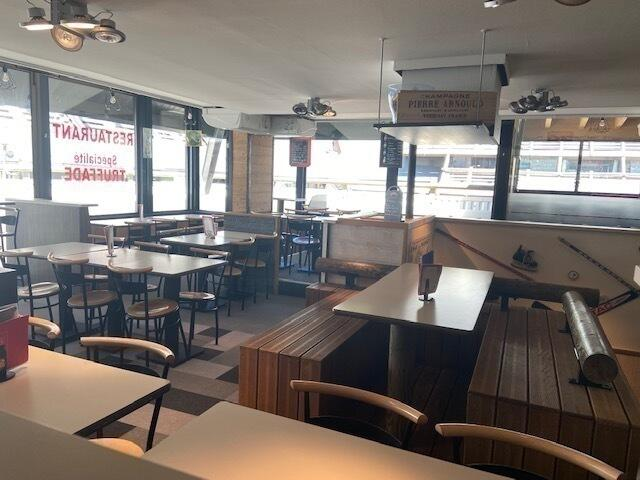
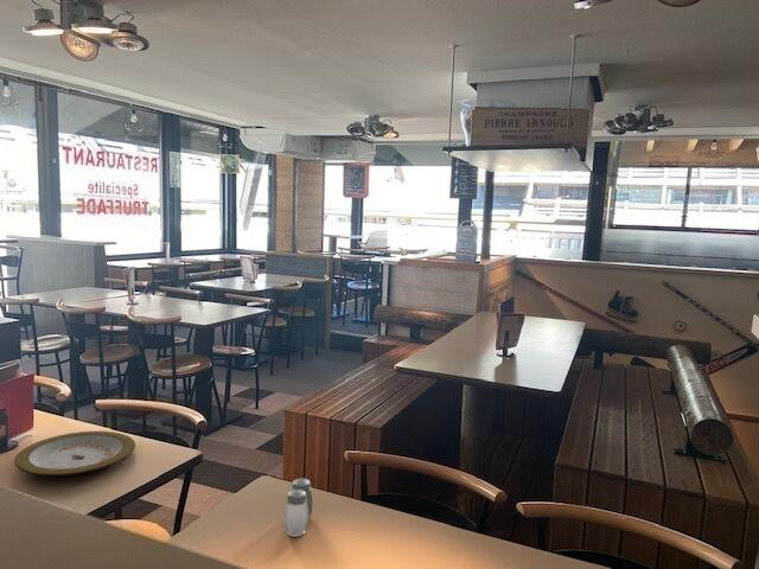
+ plate (77, 454)
+ salt and pepper shaker (298, 505)
